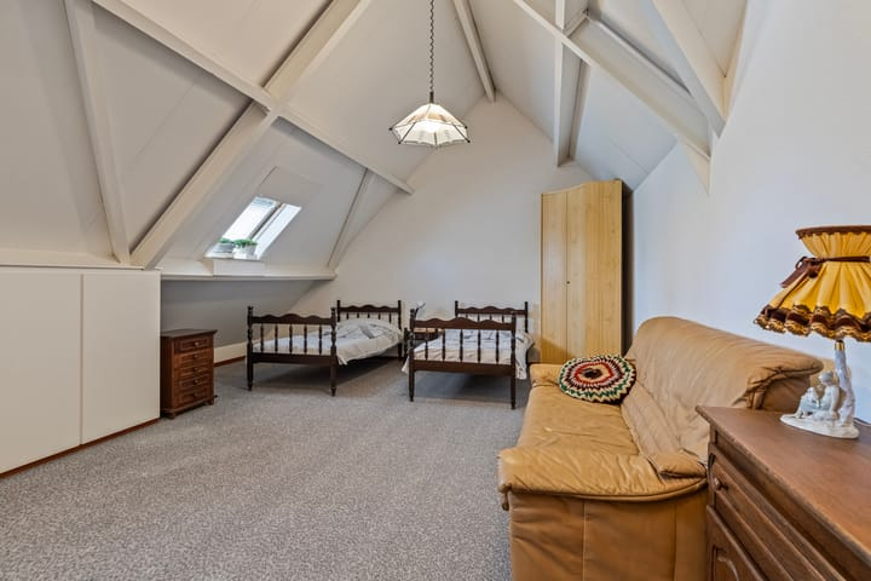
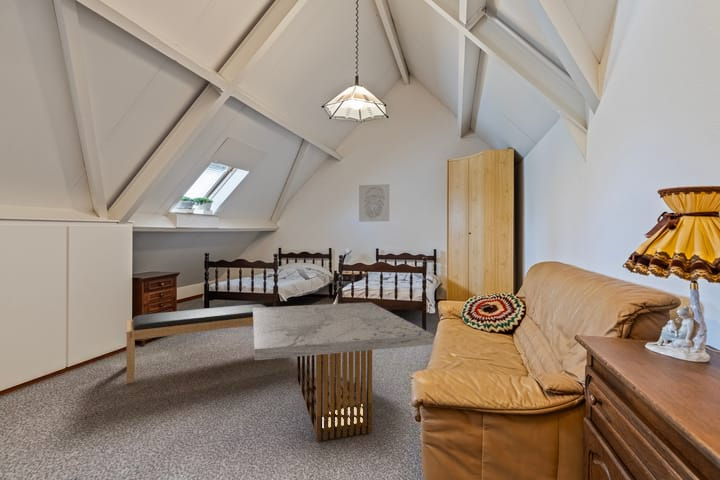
+ bench (207, 330)
+ coffee table (328, 360)
+ wall art (374, 203)
